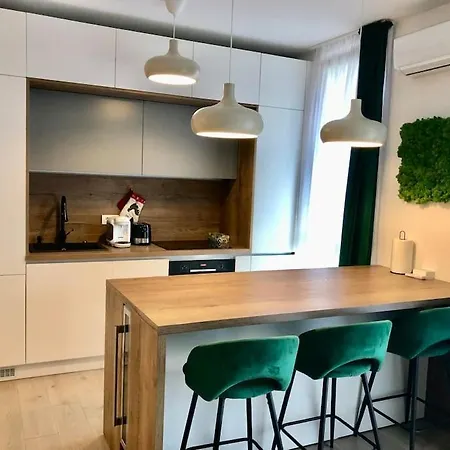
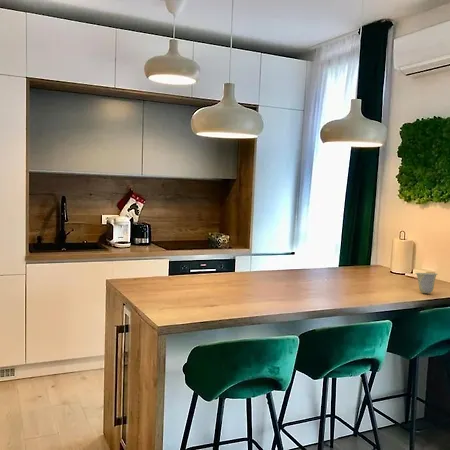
+ cup (425, 282)
